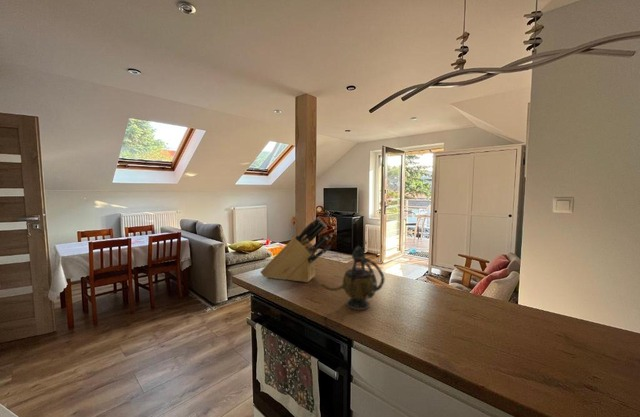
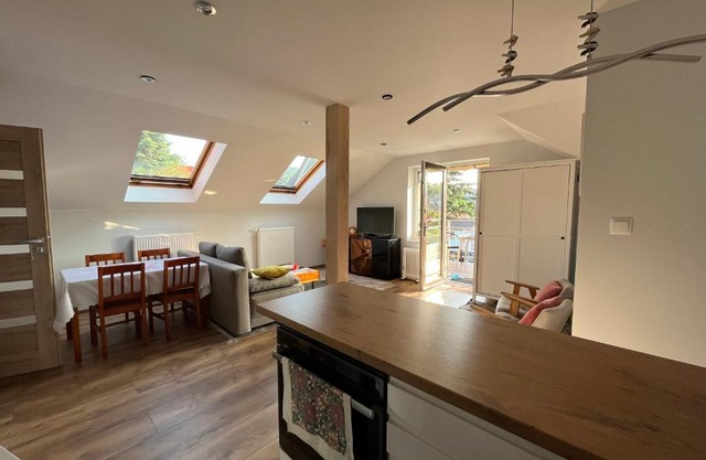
- teapot (349, 273)
- knife block (296, 247)
